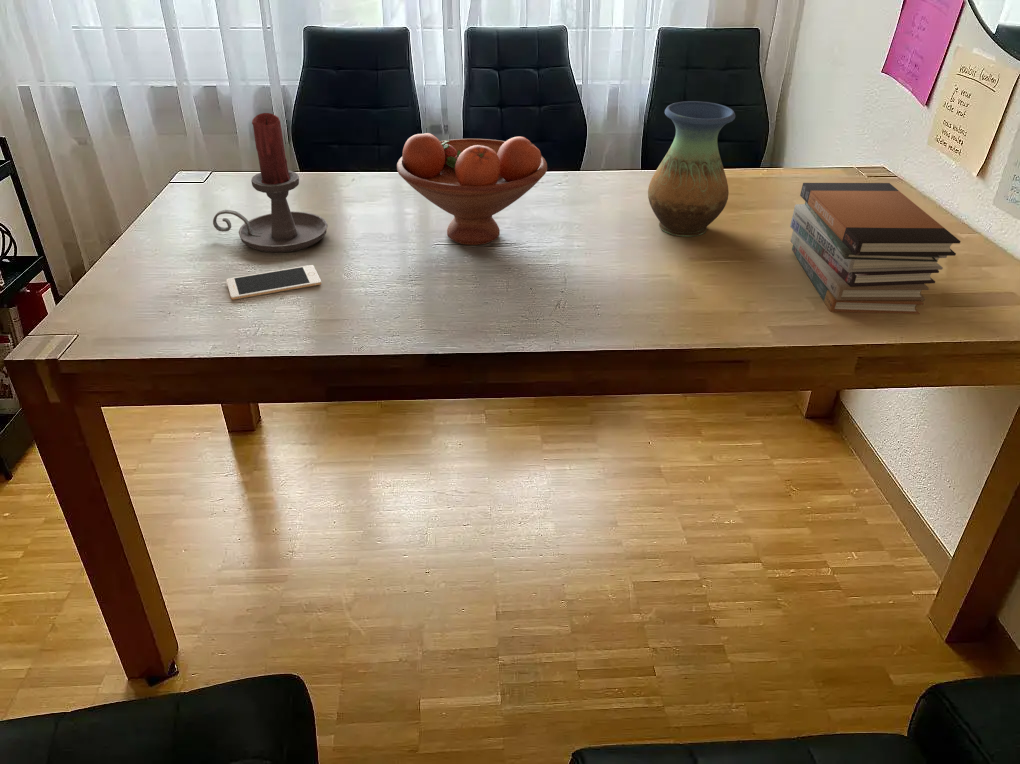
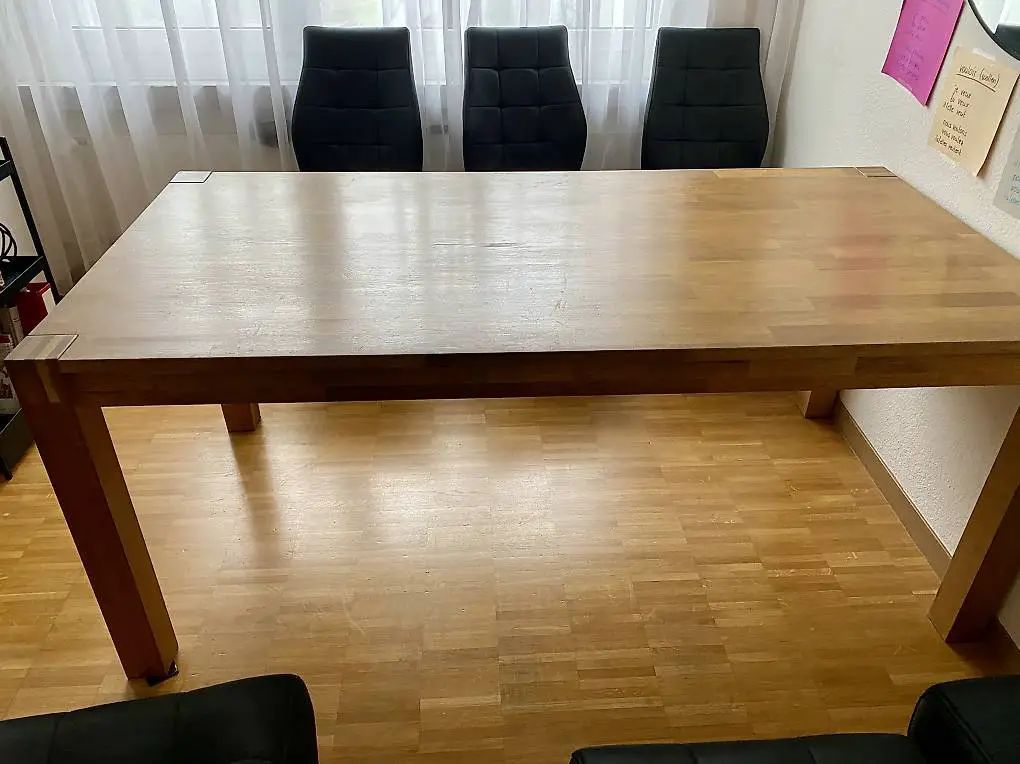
- cell phone (274, 281)
- candle holder (262, 179)
- fruit bowl (472, 185)
- book stack (862, 245)
- vase (691, 171)
